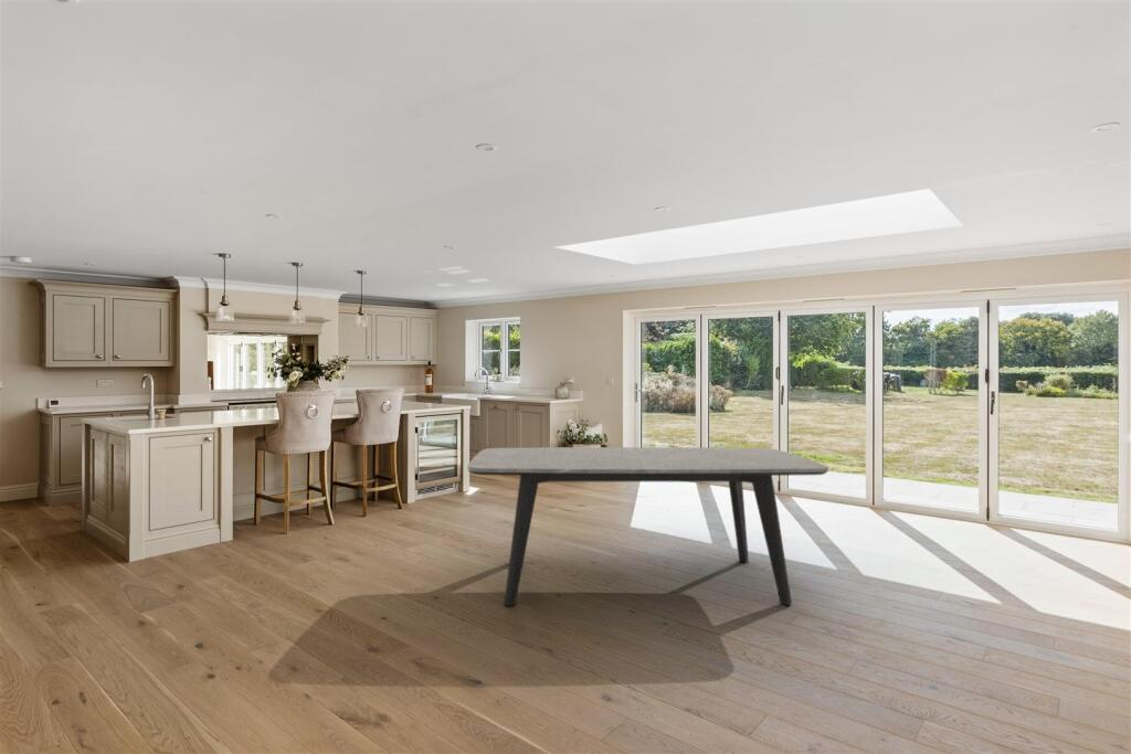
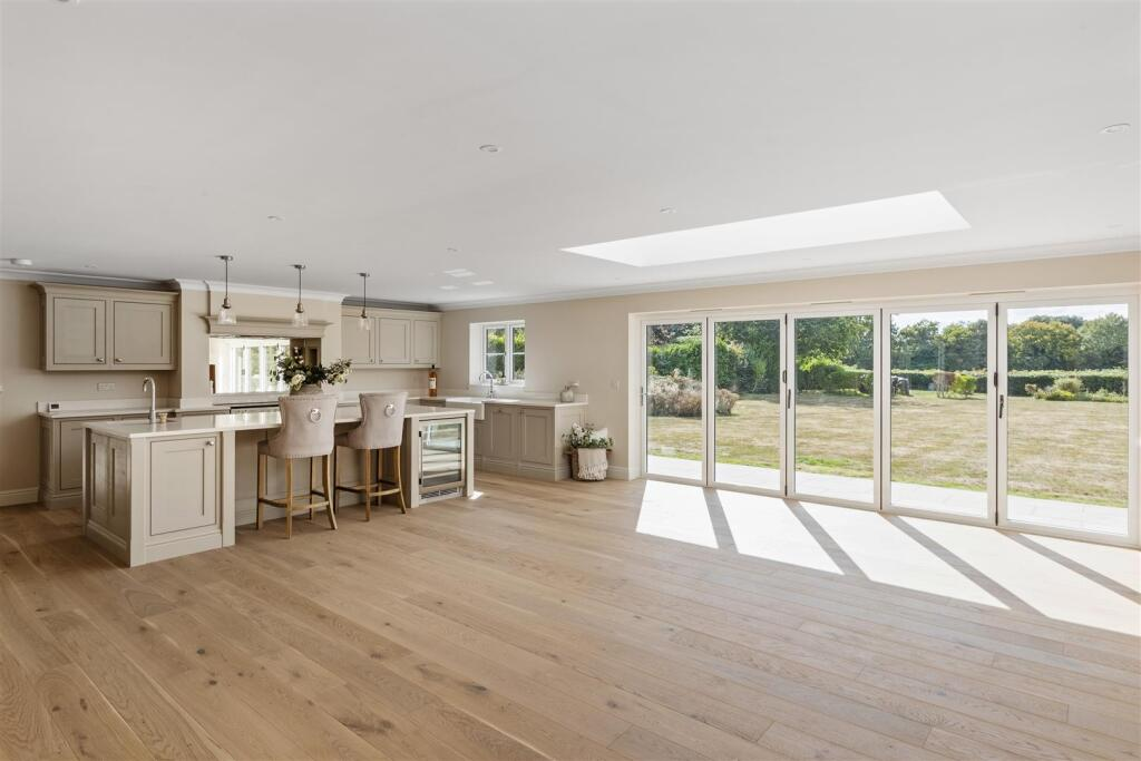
- dining table (638, 480)
